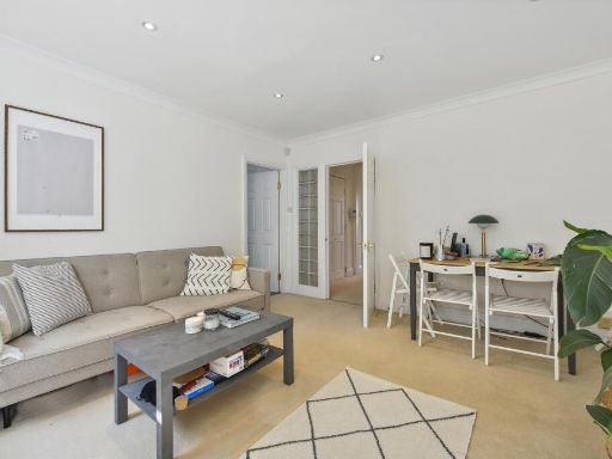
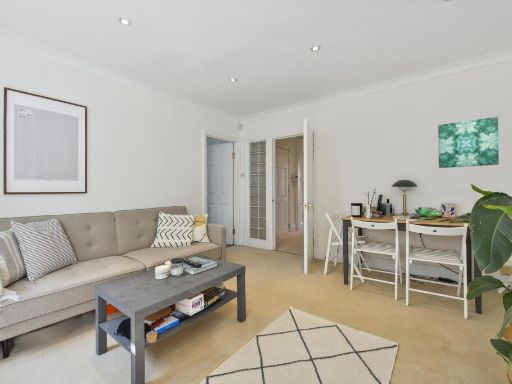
+ wall art (466, 143)
